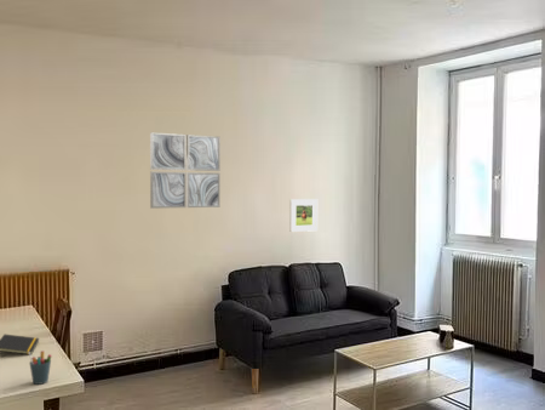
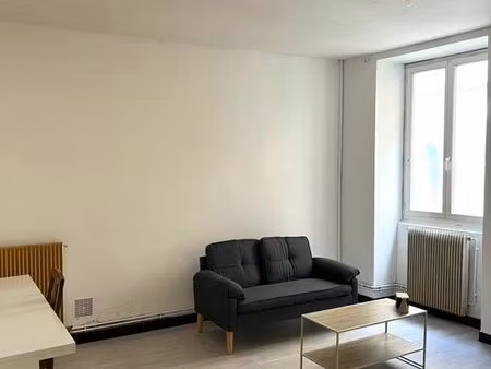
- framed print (303, 215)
- pen holder (40, 365)
- notepad (17, 343)
- wall art (185, 172)
